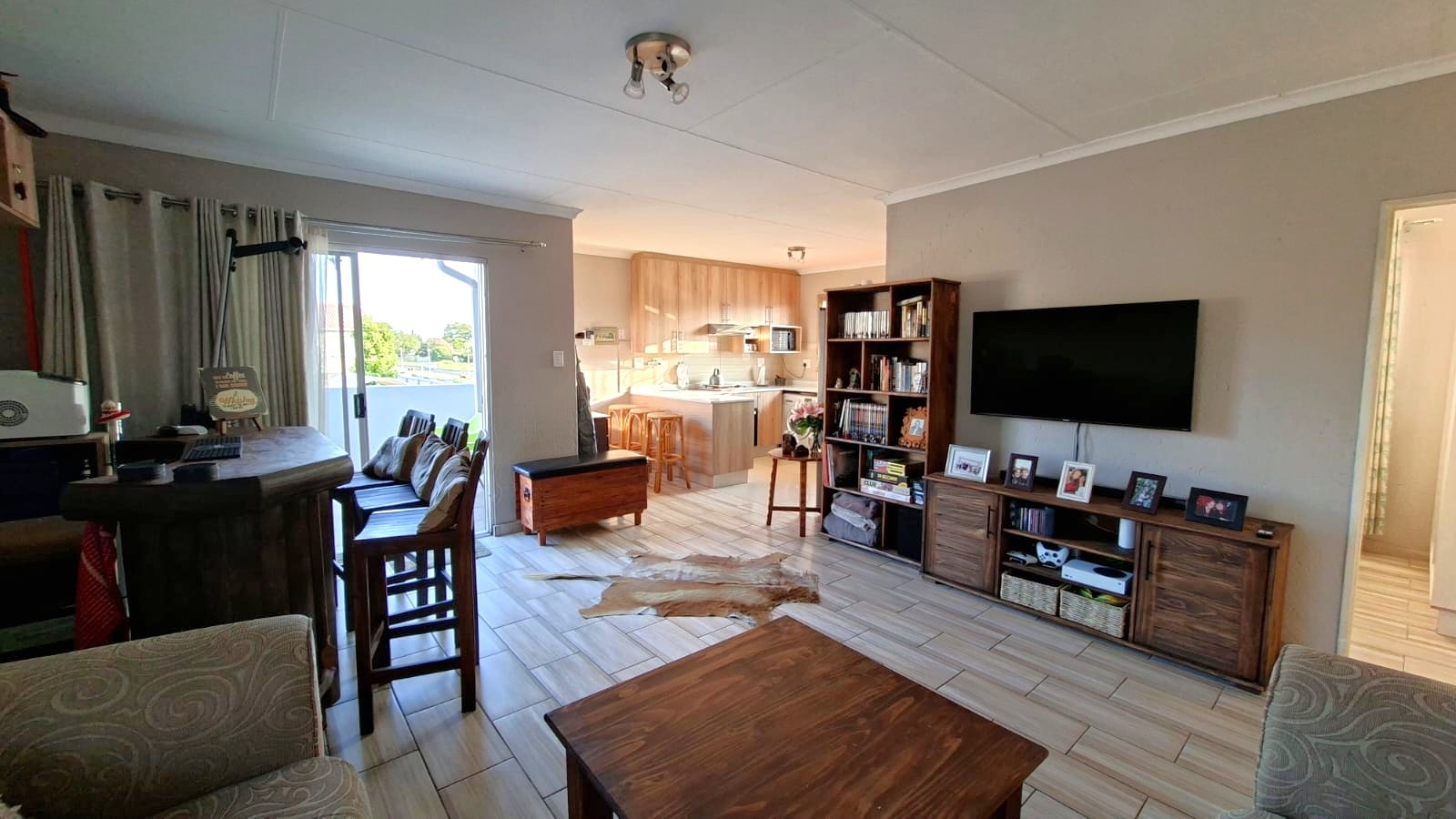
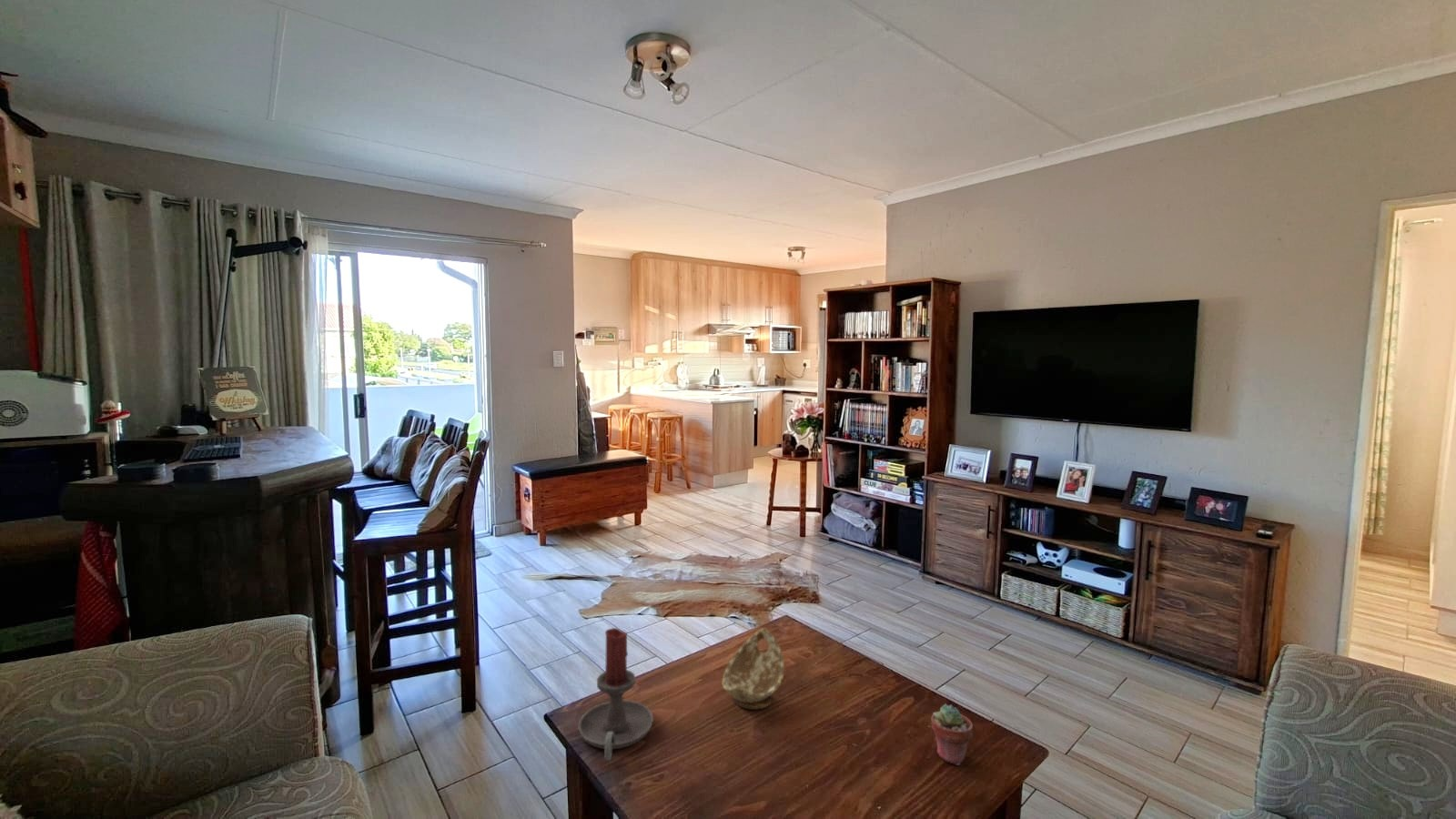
+ candle holder (614, 685)
+ decorative bowl (753, 672)
+ potted succulent (951, 731)
